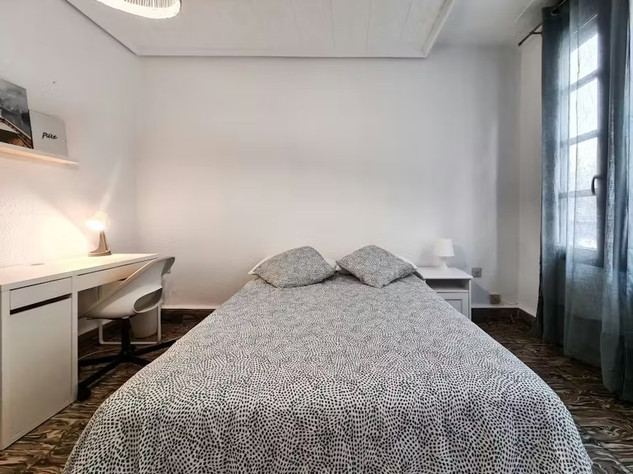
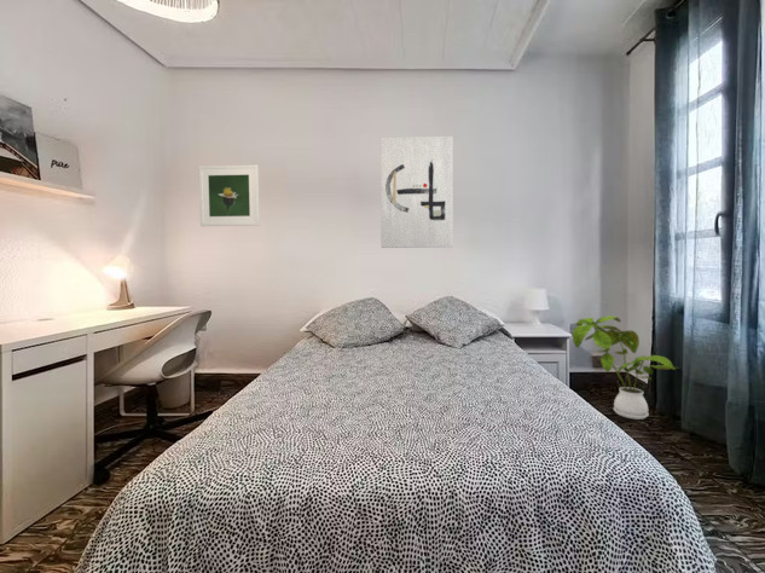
+ house plant (614, 366)
+ wall art (416, 192)
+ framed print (228, 196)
